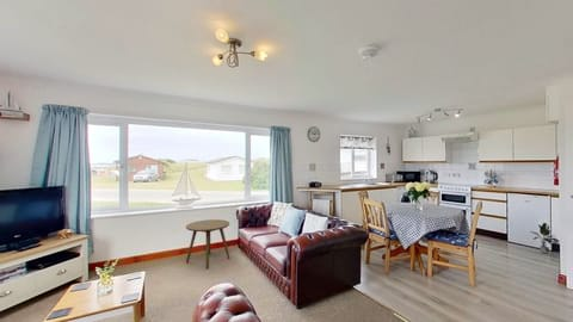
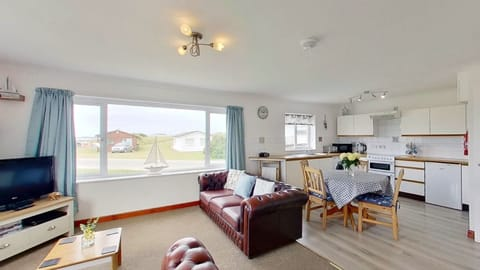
- side table (208, 242)
- potted plant (544, 237)
